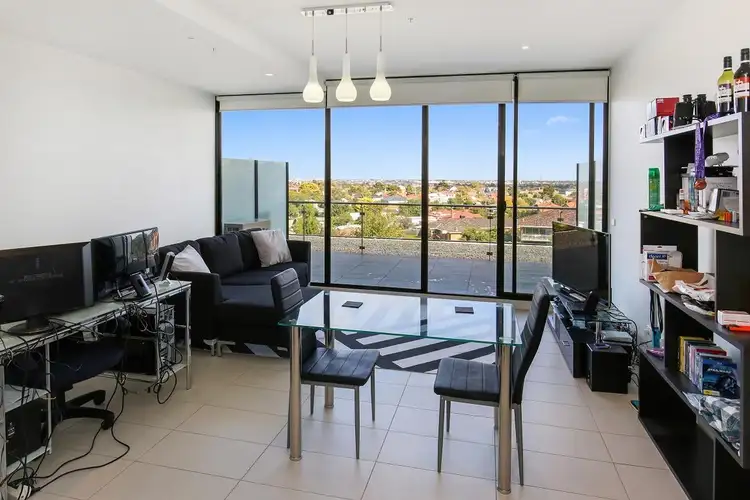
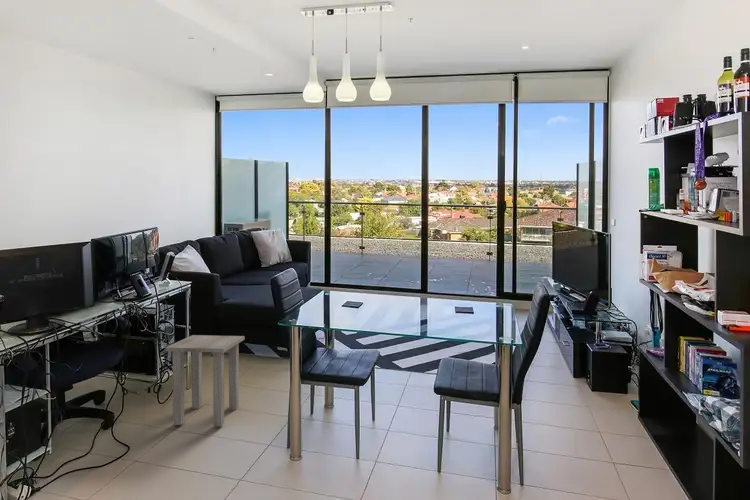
+ side table (201, 378)
